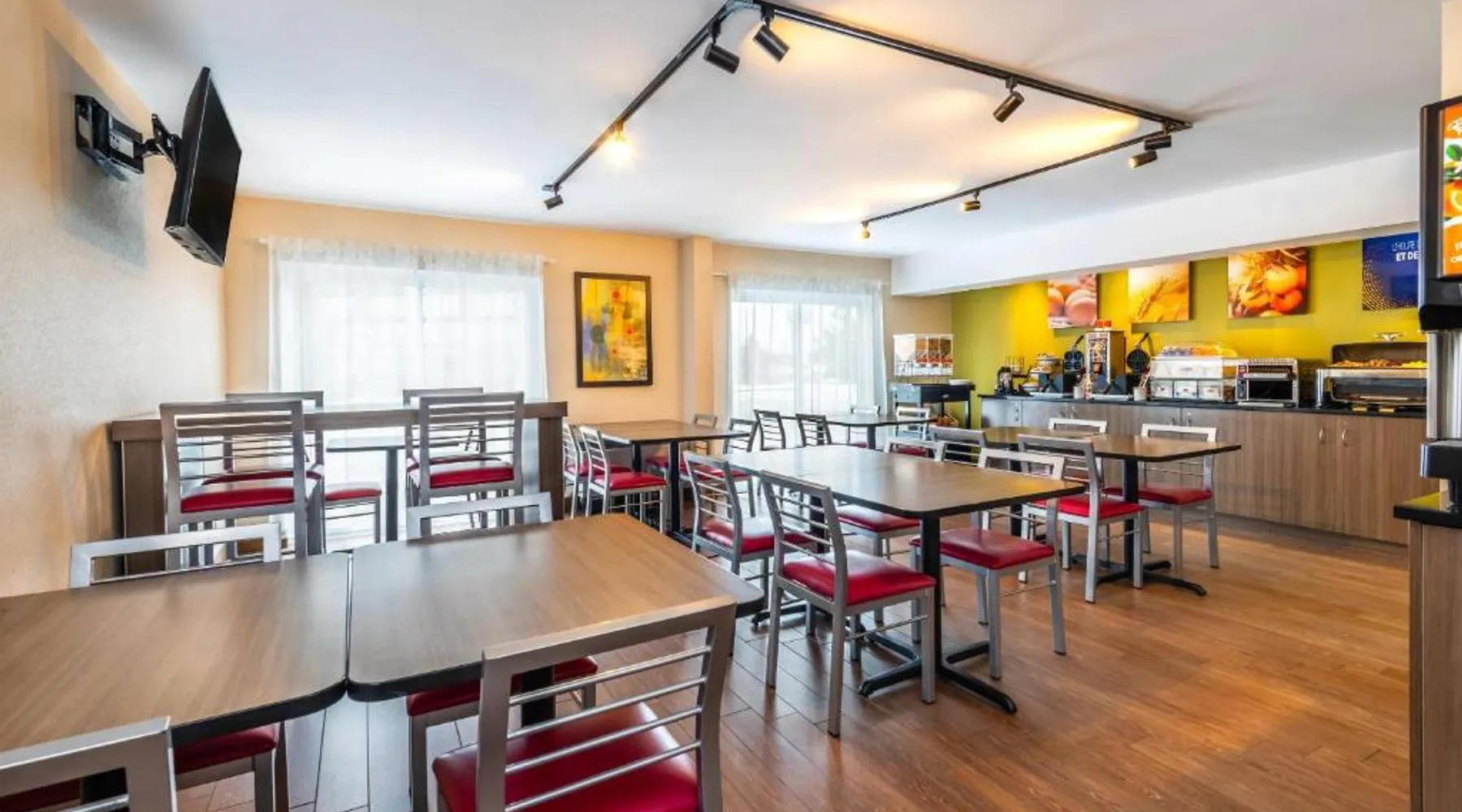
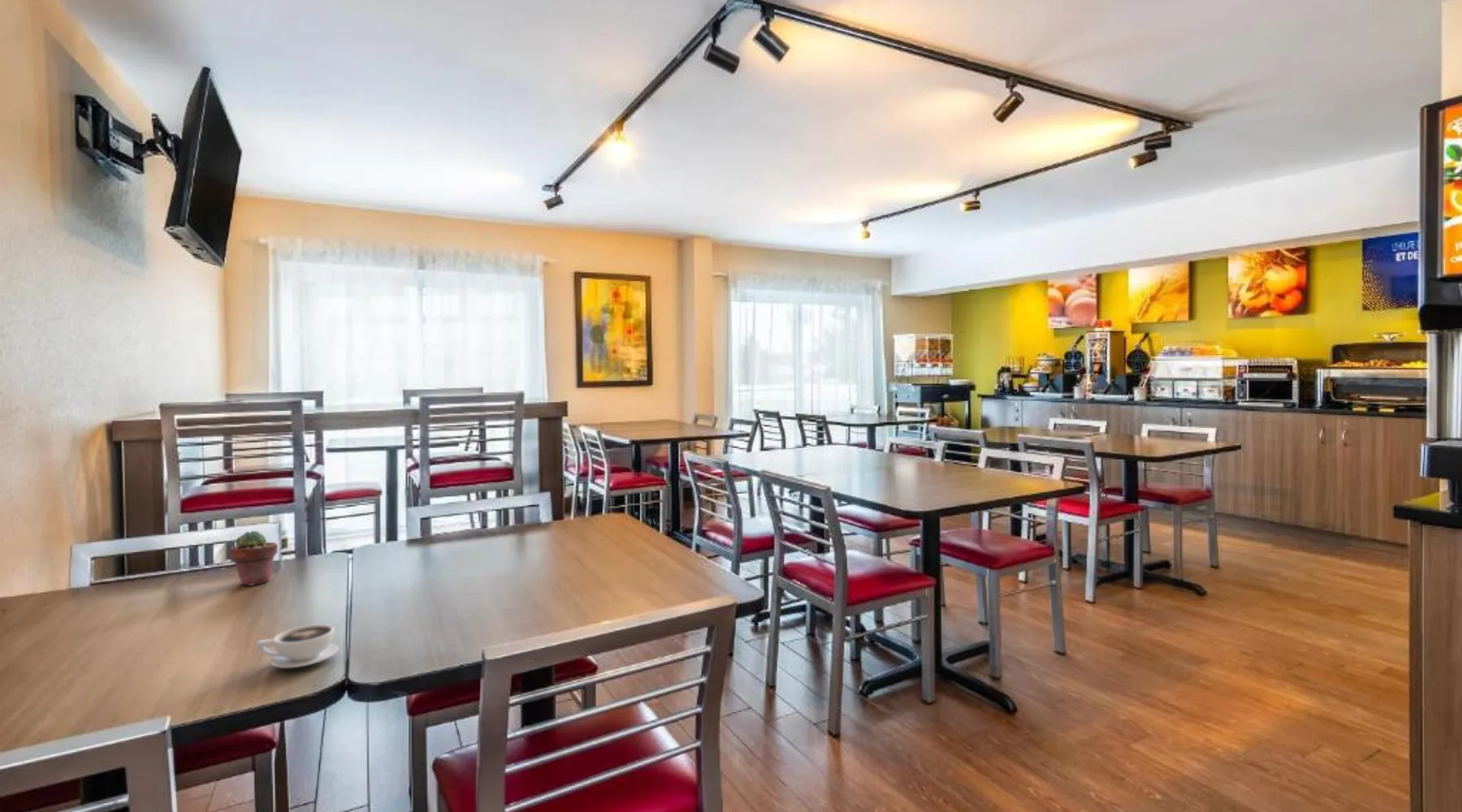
+ potted succulent (254, 555)
+ cappuccino (296, 647)
